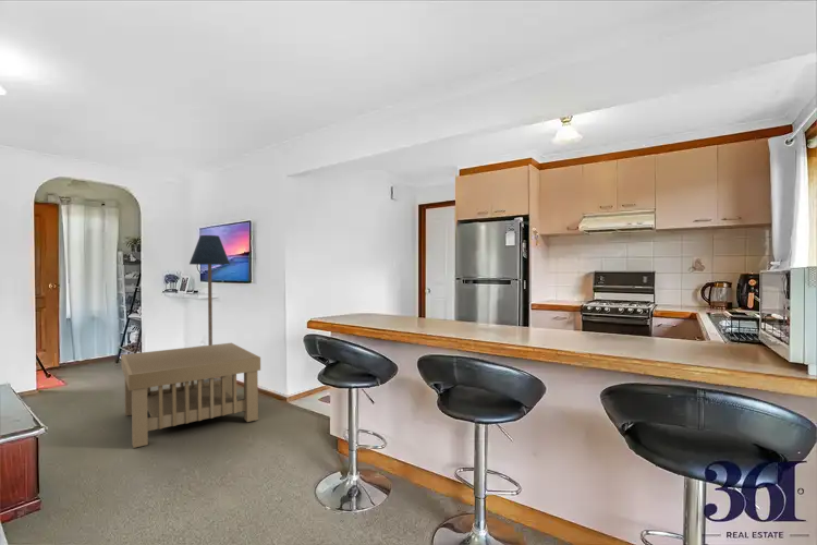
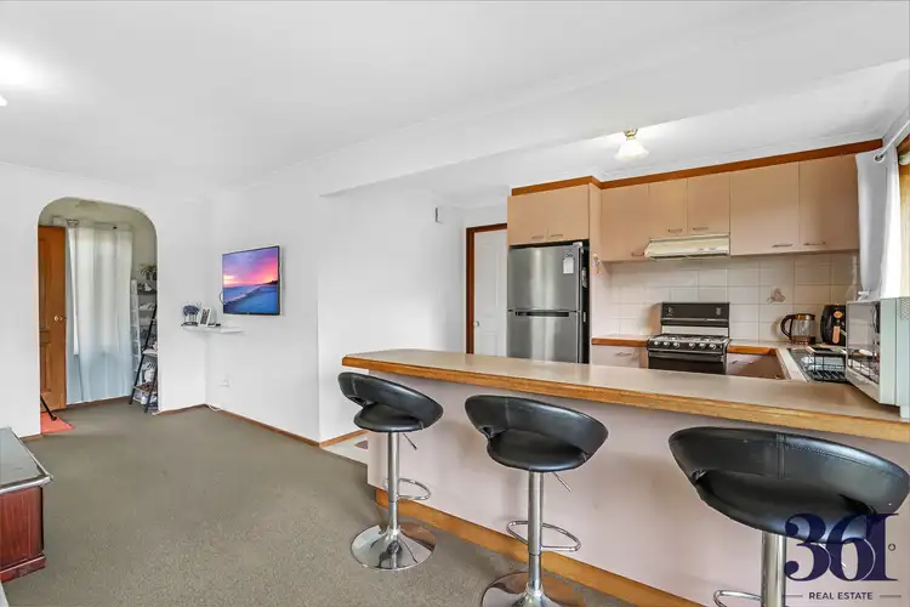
- floor lamp (210, 310)
- coffee table (190, 386)
